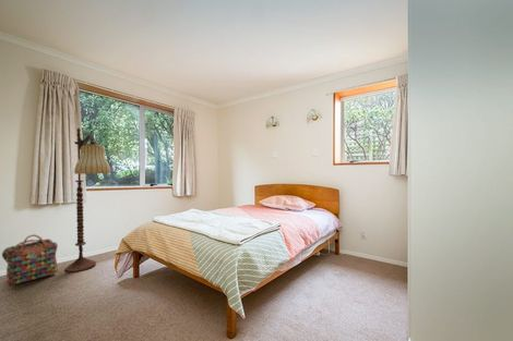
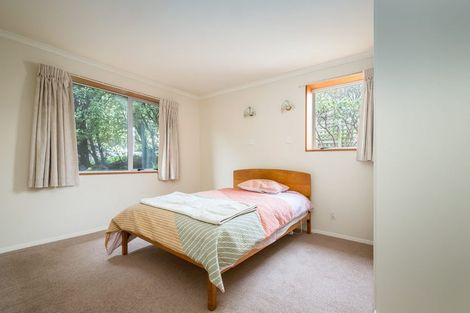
- floor lamp (82, 199)
- backpack (31, 256)
